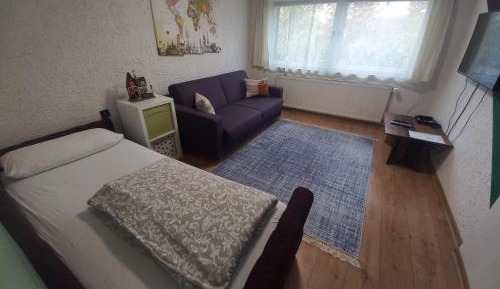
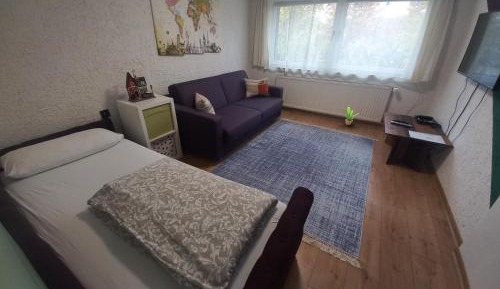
+ potted plant (350, 116)
